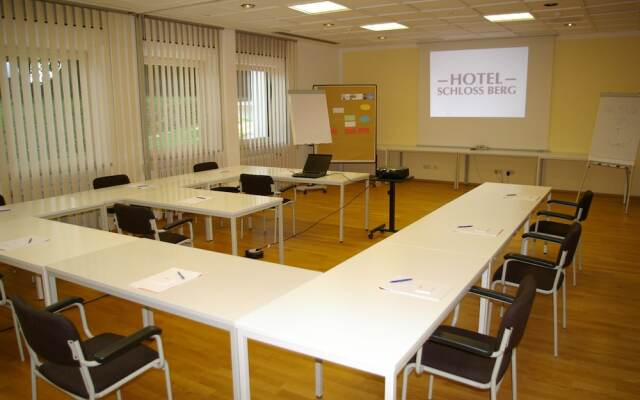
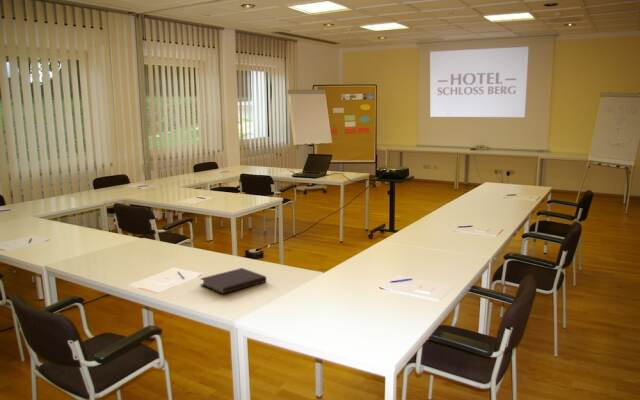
+ notebook (233, 280)
